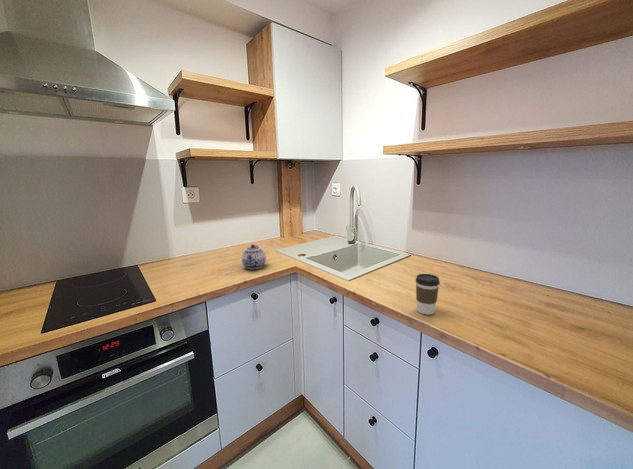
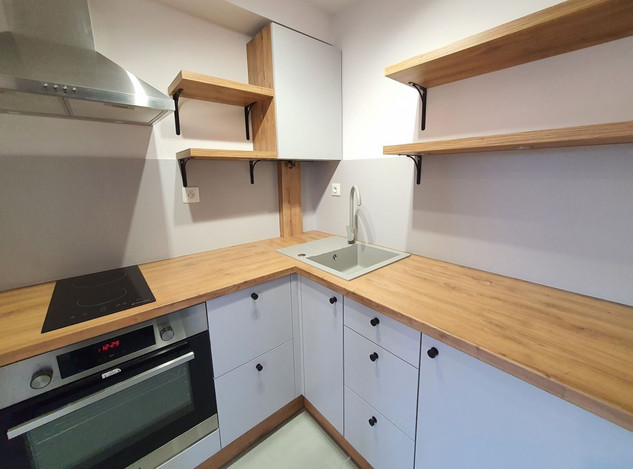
- coffee cup (426, 294)
- teapot (253, 255)
